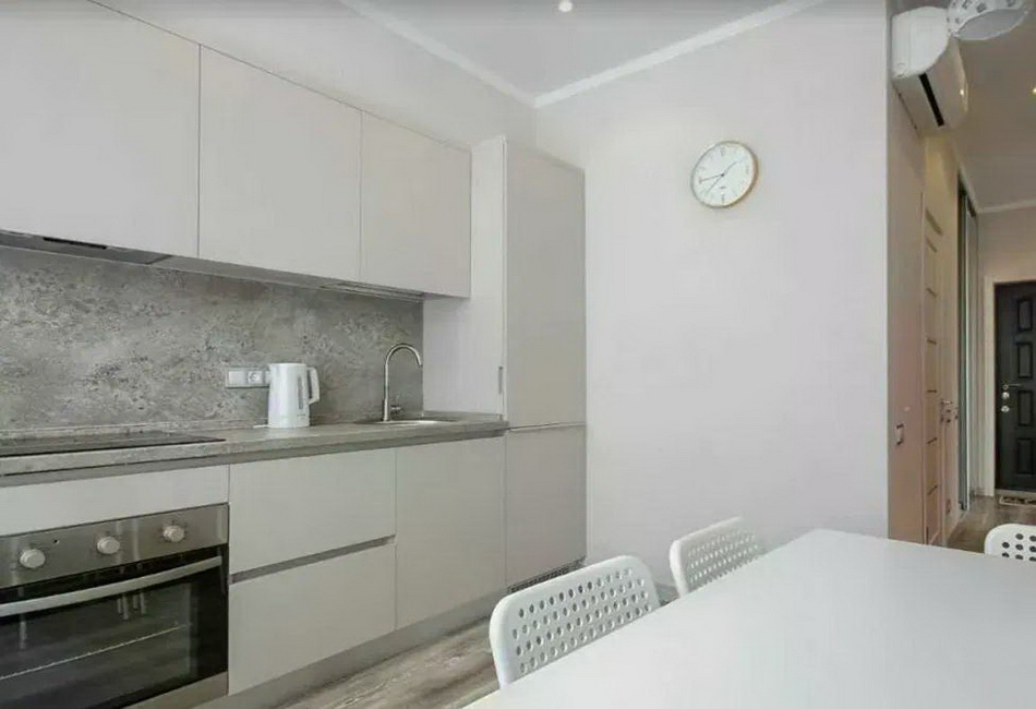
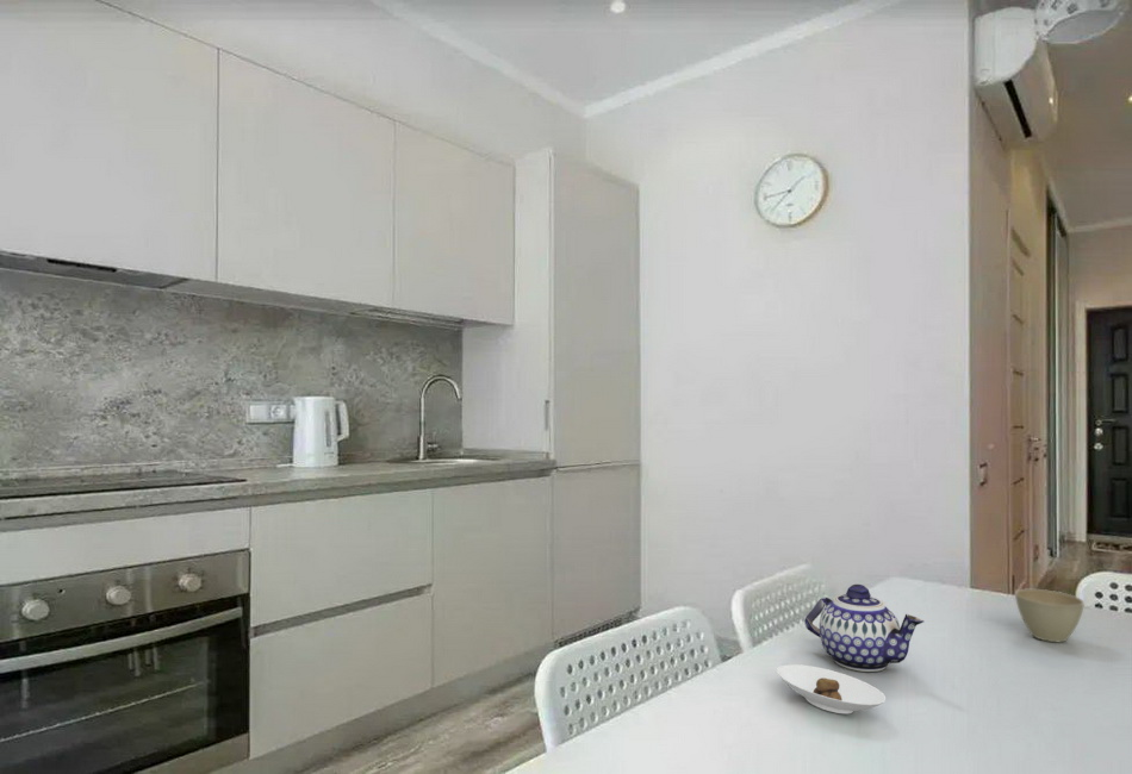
+ saucer (828, 691)
+ teapot (860, 624)
+ flower pot (1049, 617)
